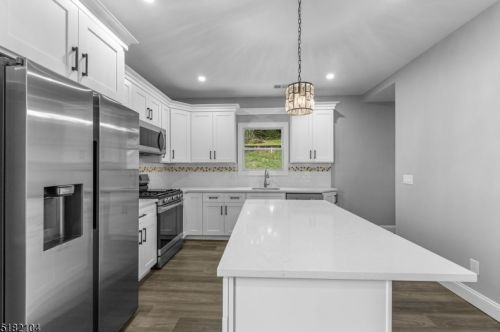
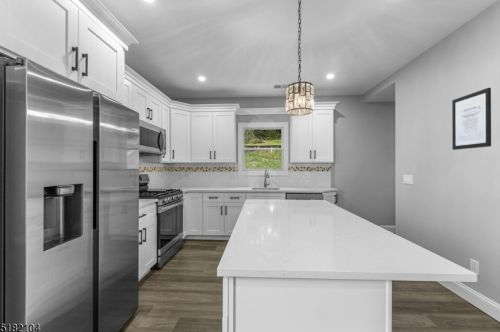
+ wall art (470, 121)
